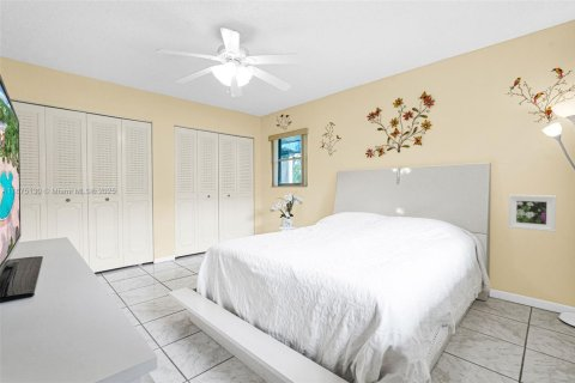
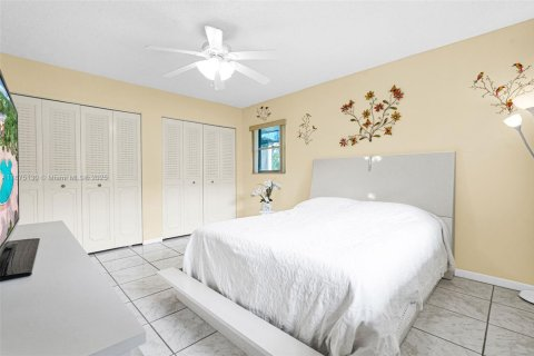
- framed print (531, 212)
